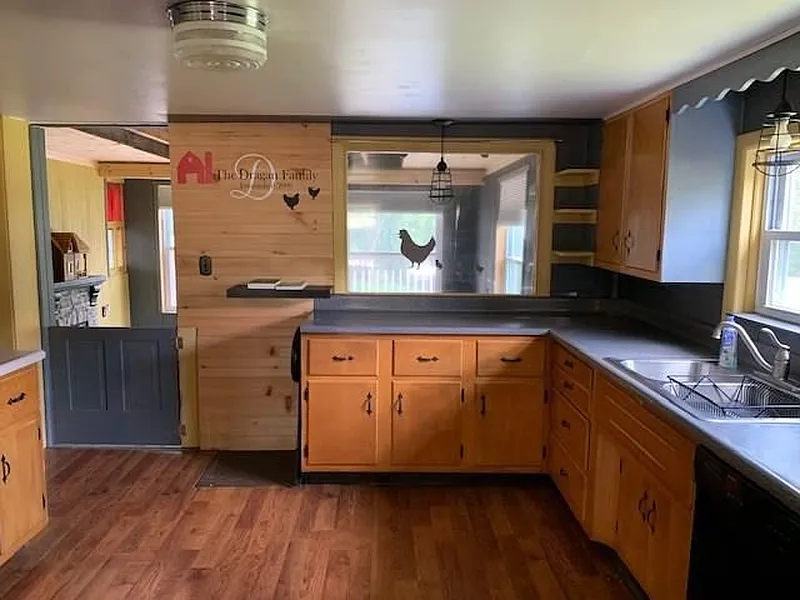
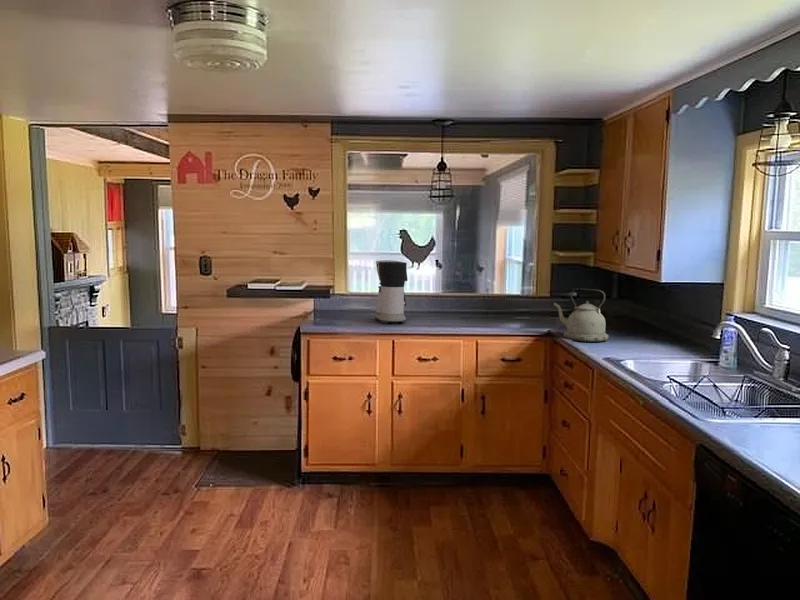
+ coffee maker (393, 290)
+ kettle (583, 313)
